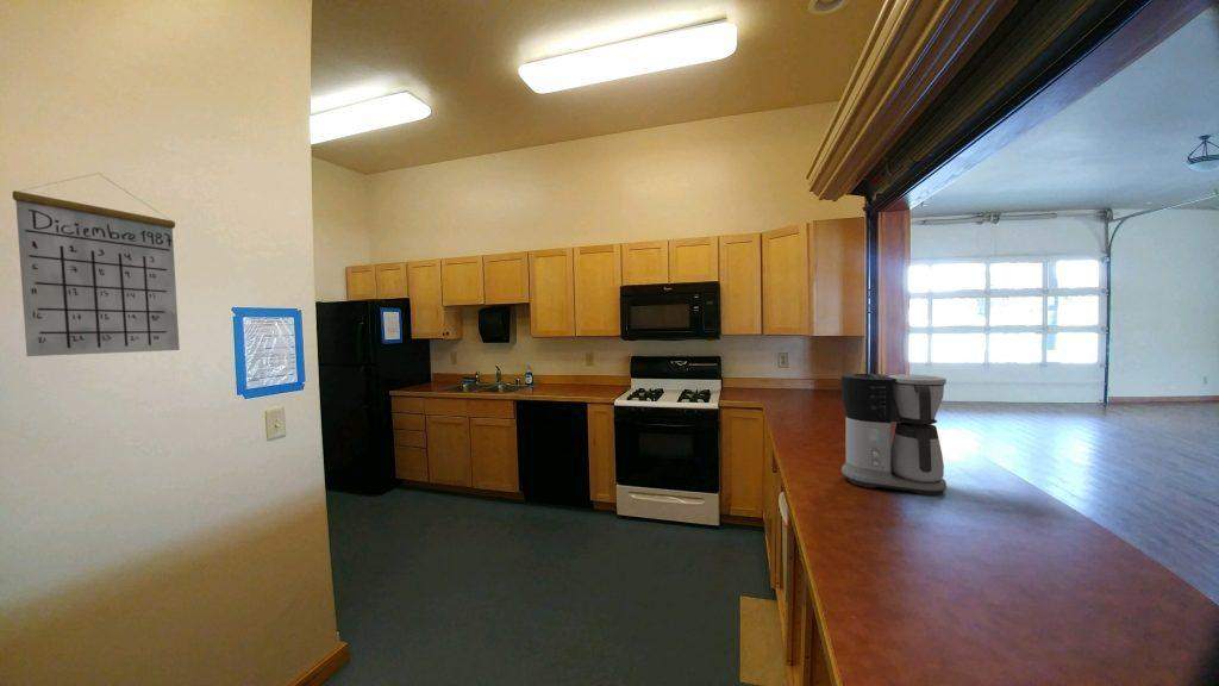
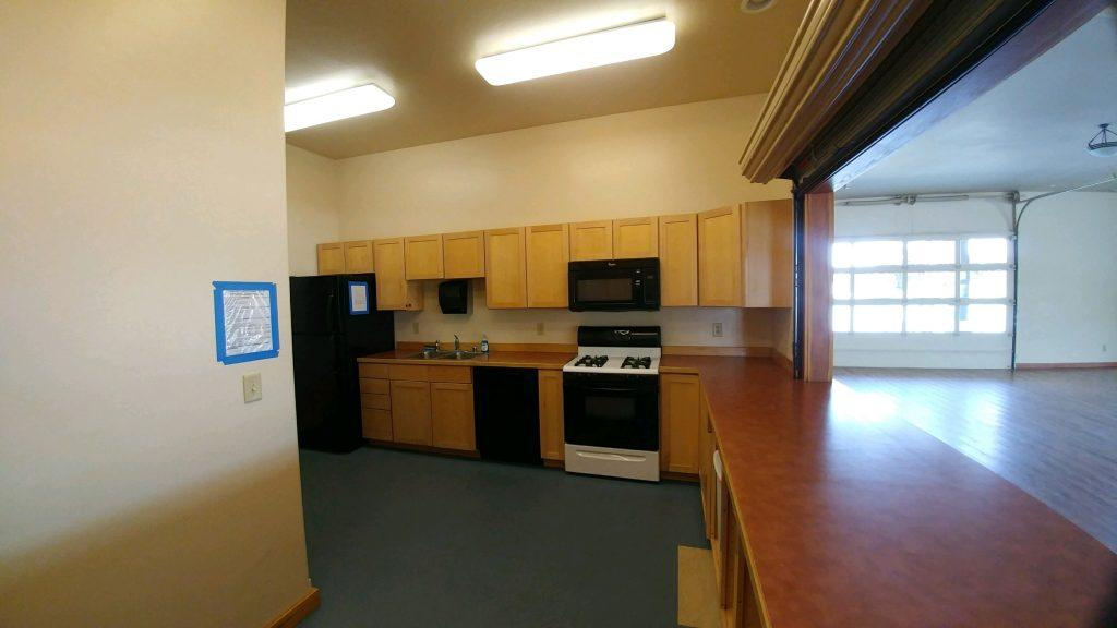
- coffee maker (889, 430)
- calendar (106, 263)
